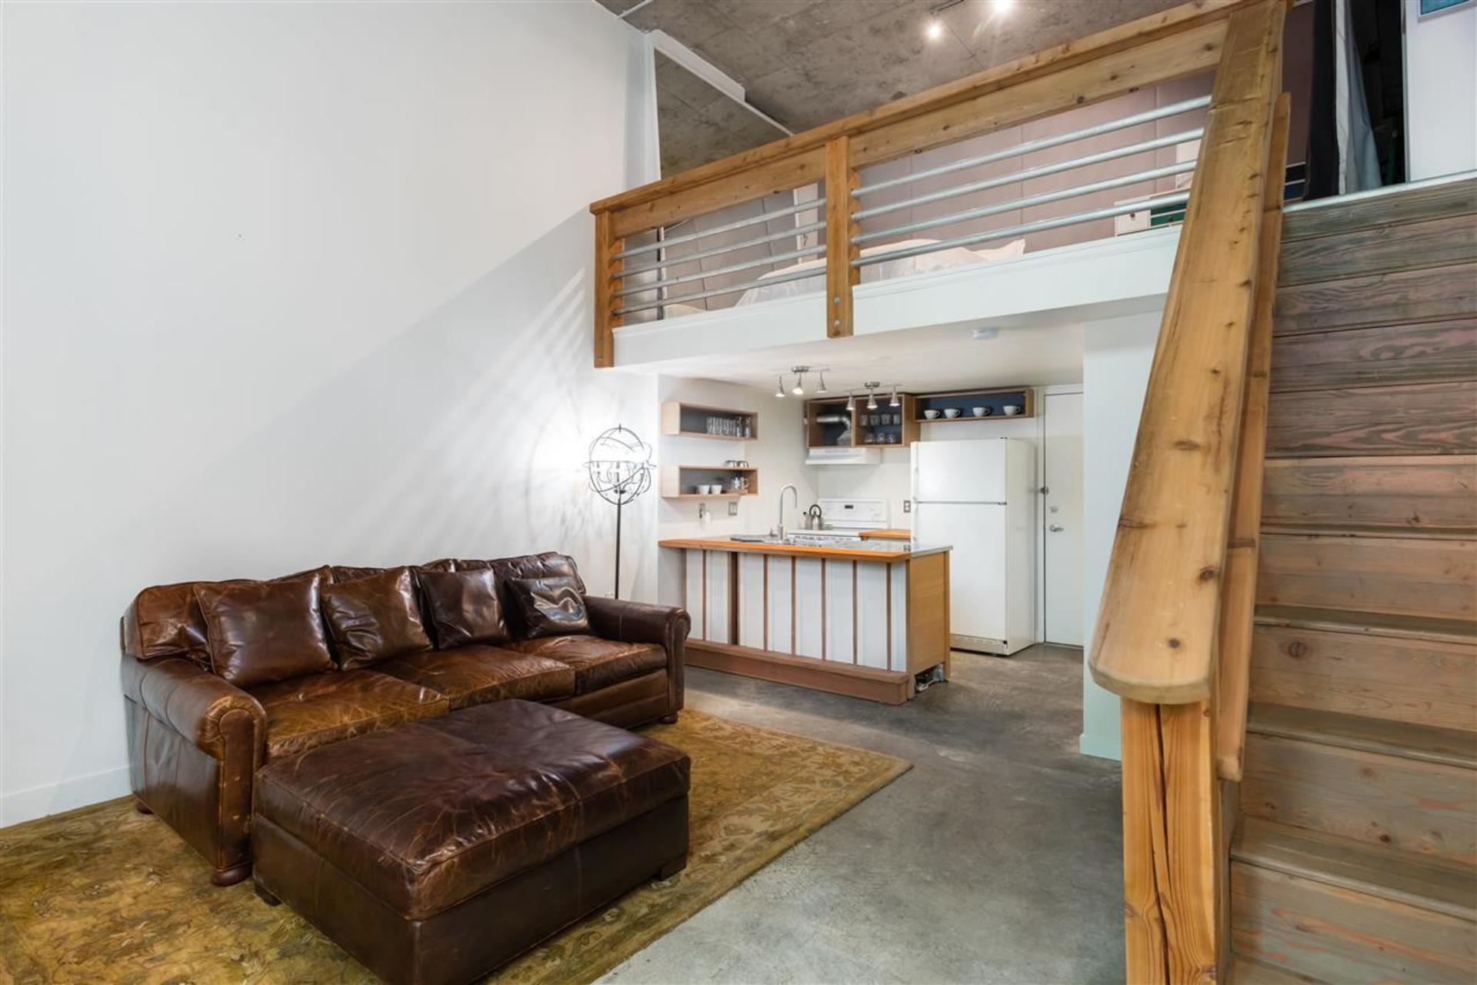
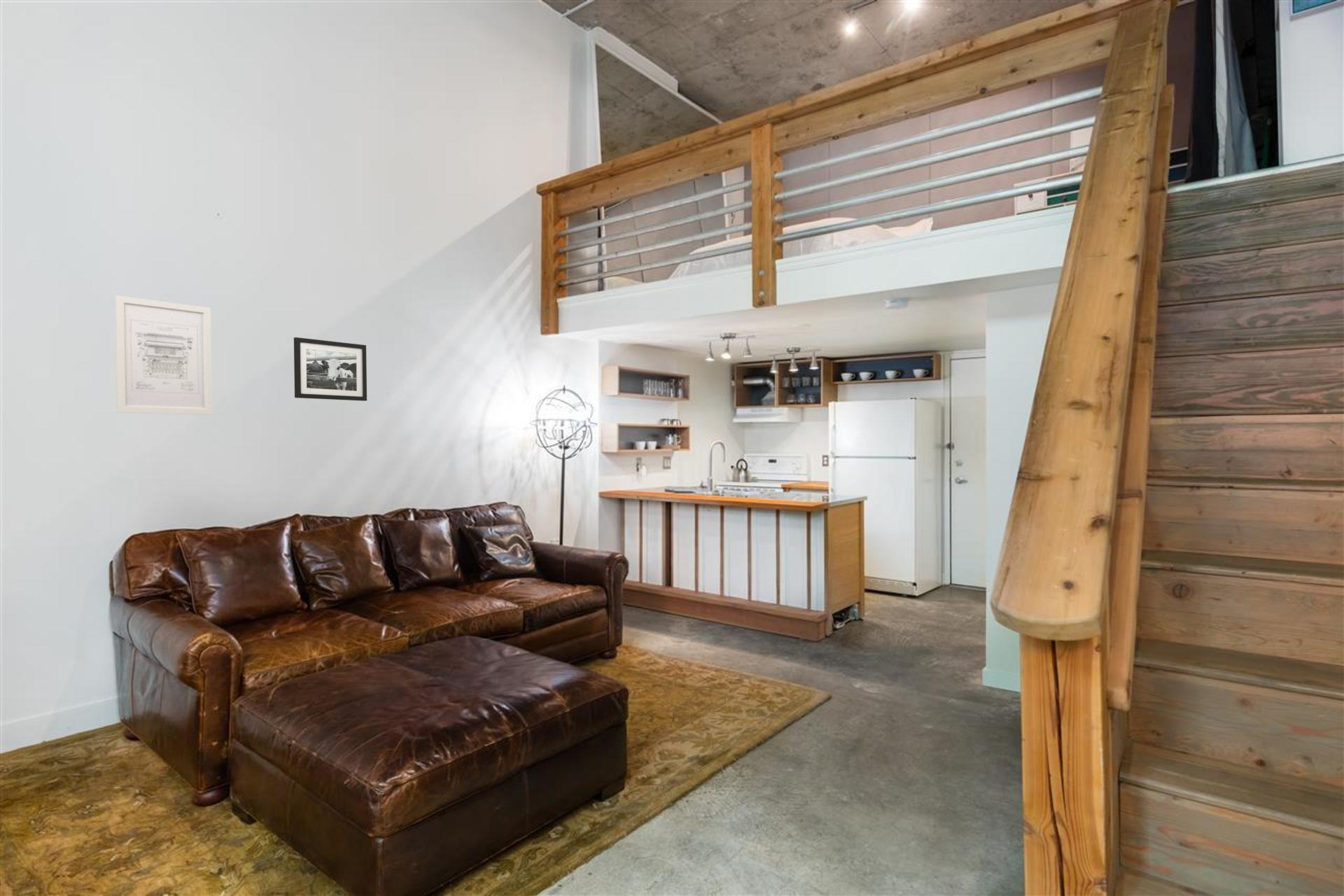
+ wall art (165, 358)
+ picture frame (332, 370)
